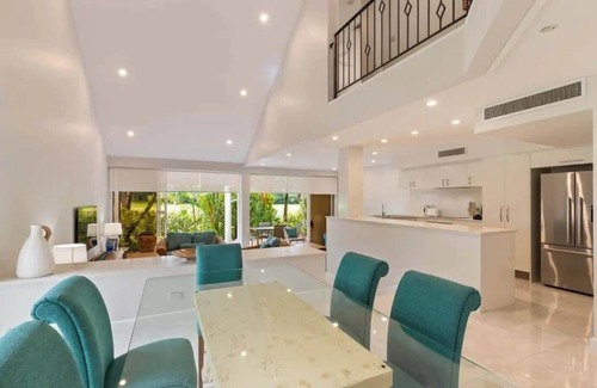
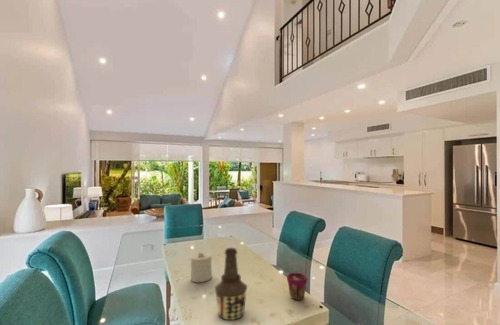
+ candle (201, 265)
+ bottle (231, 280)
+ cup (296, 287)
